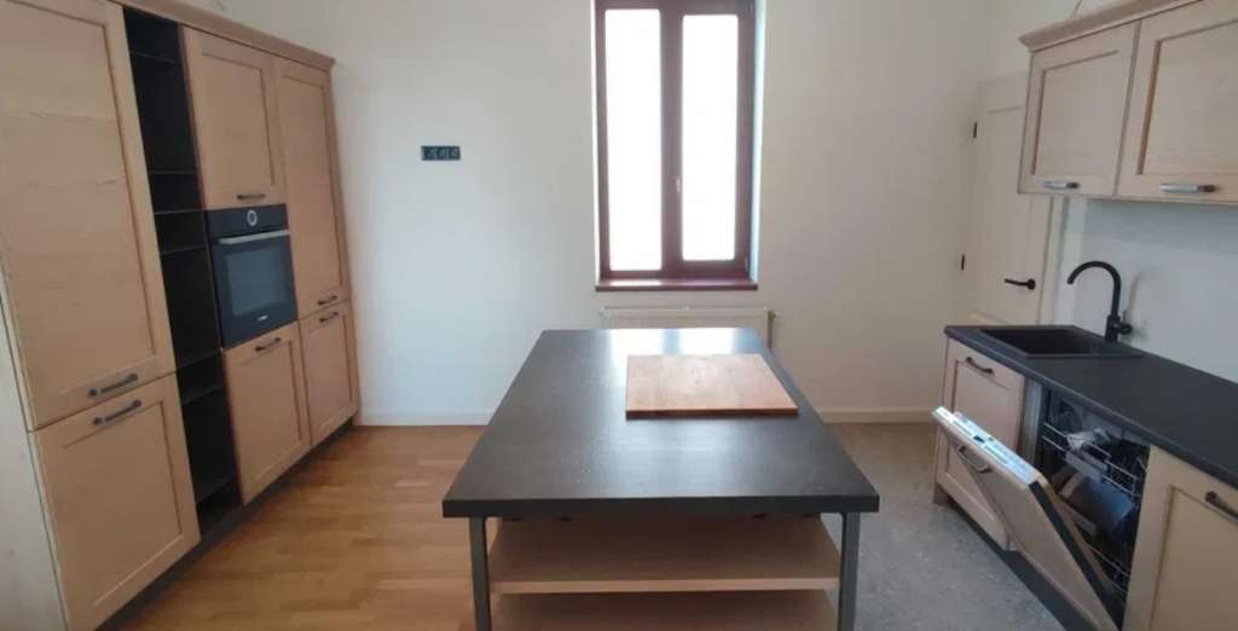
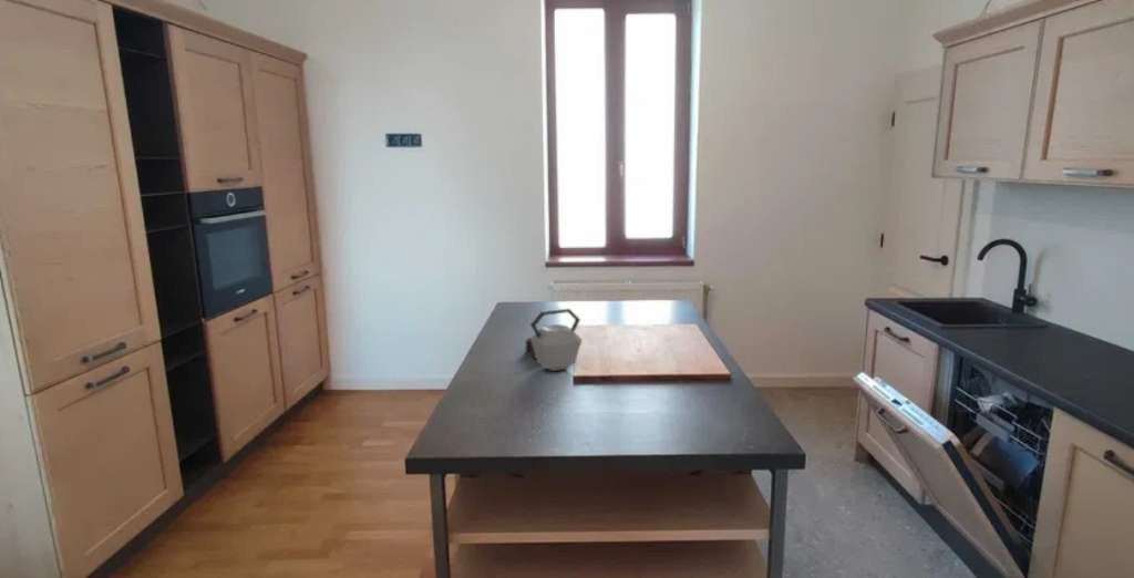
+ kettle (546, 333)
